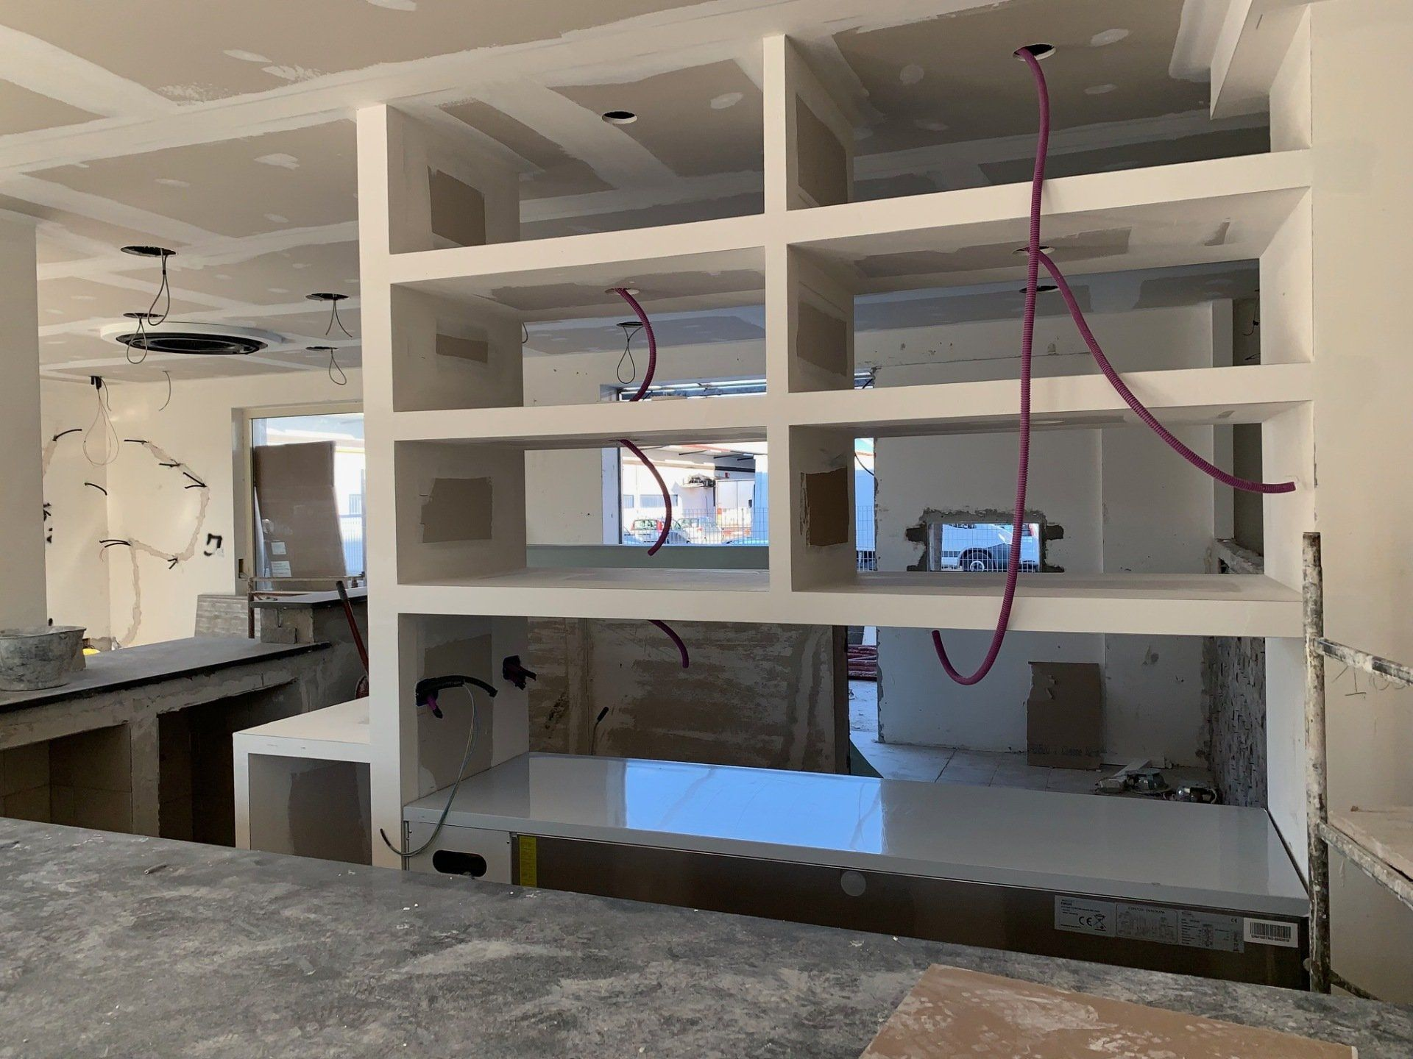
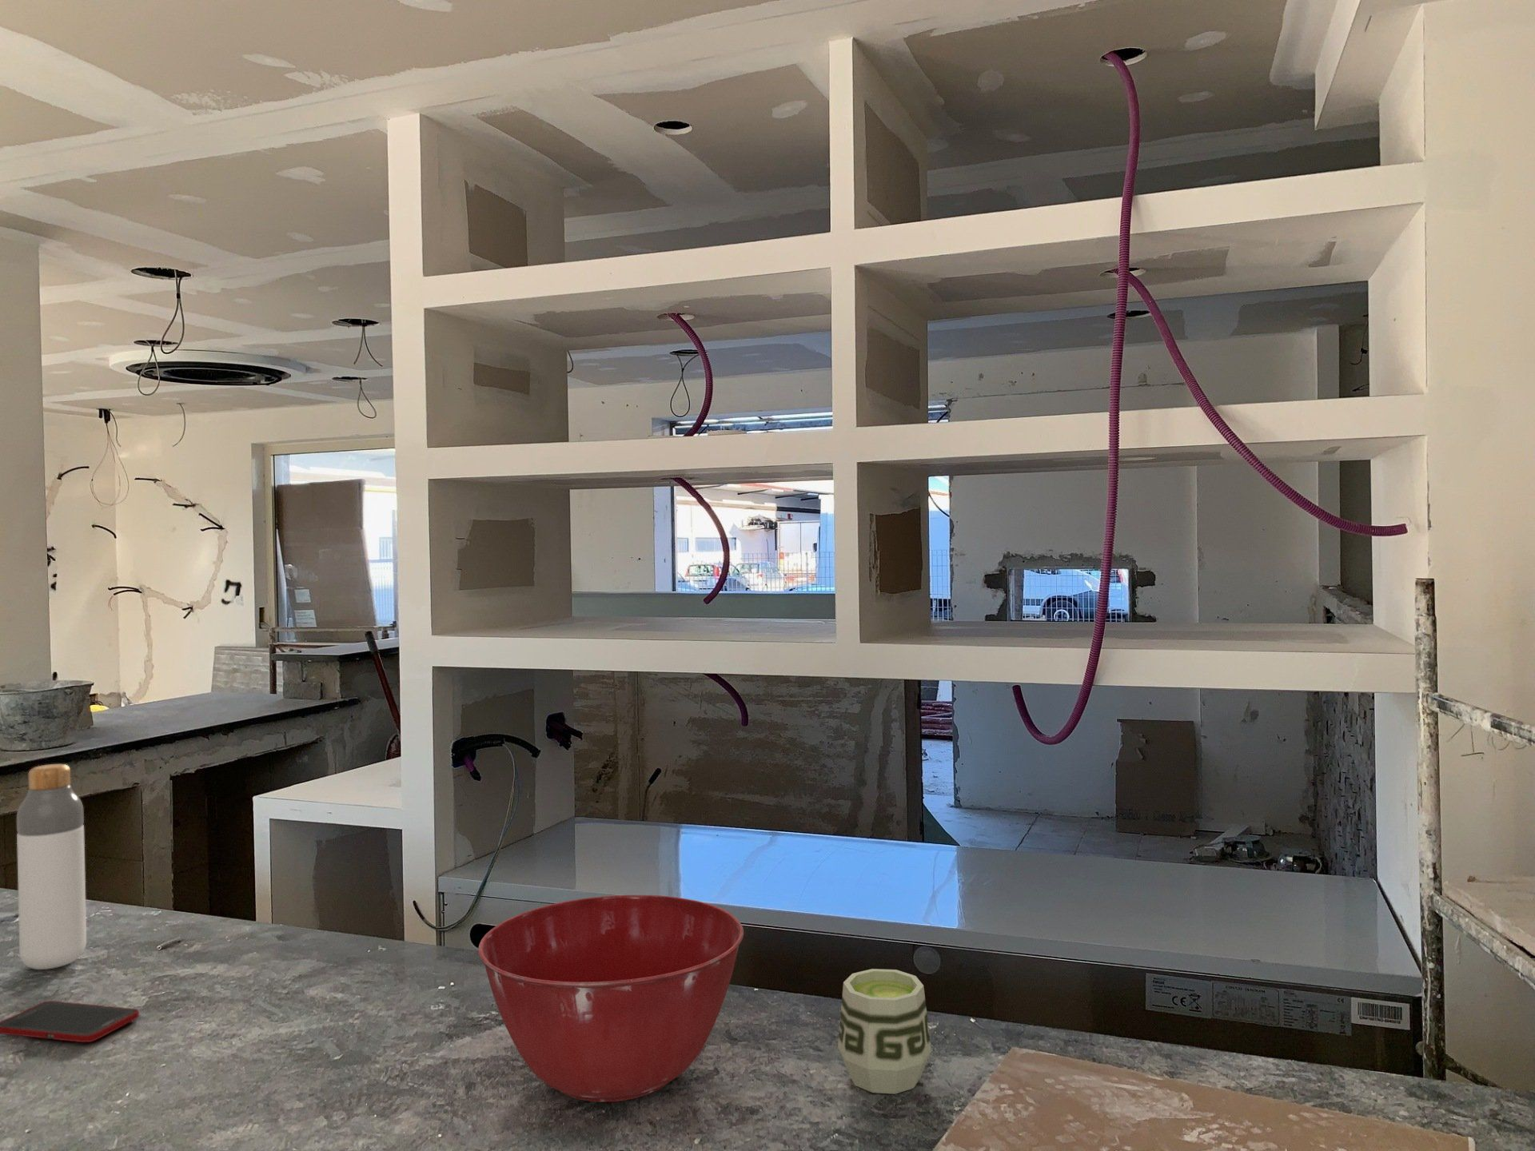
+ cell phone (68, 1020)
+ mixing bowl (614, 1001)
+ cup (884, 1030)
+ bottle (51, 864)
